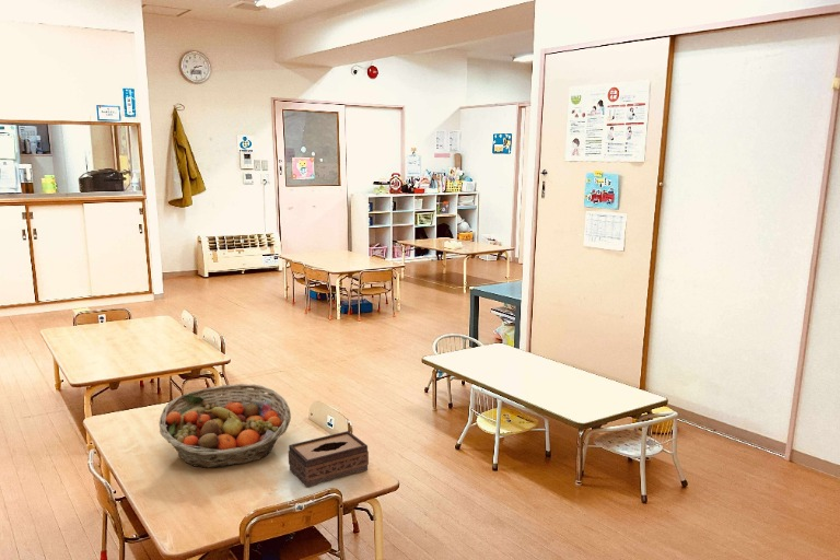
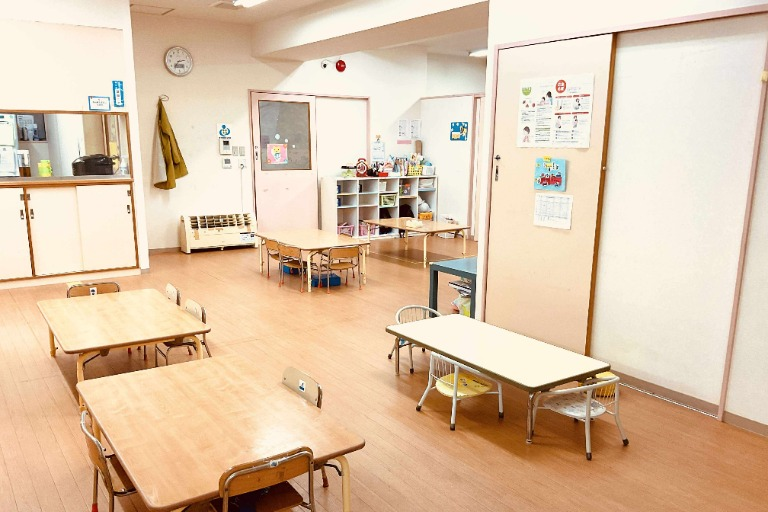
- fruit basket (226, 424)
- tissue box (328, 457)
